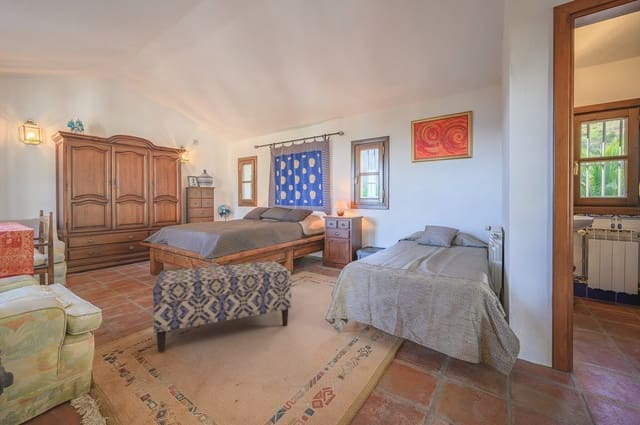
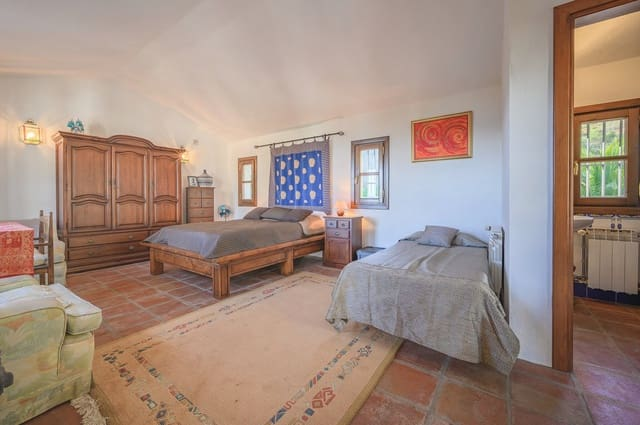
- bench (226, 298)
